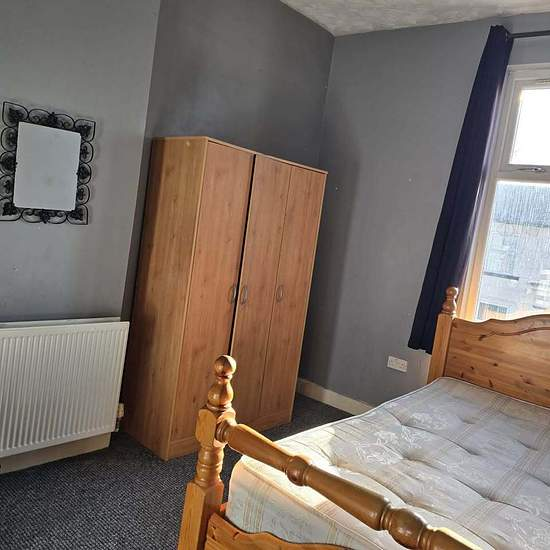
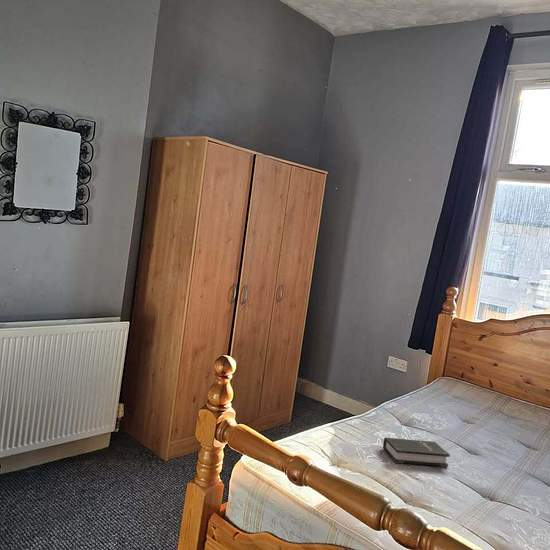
+ hardback book (415, 451)
